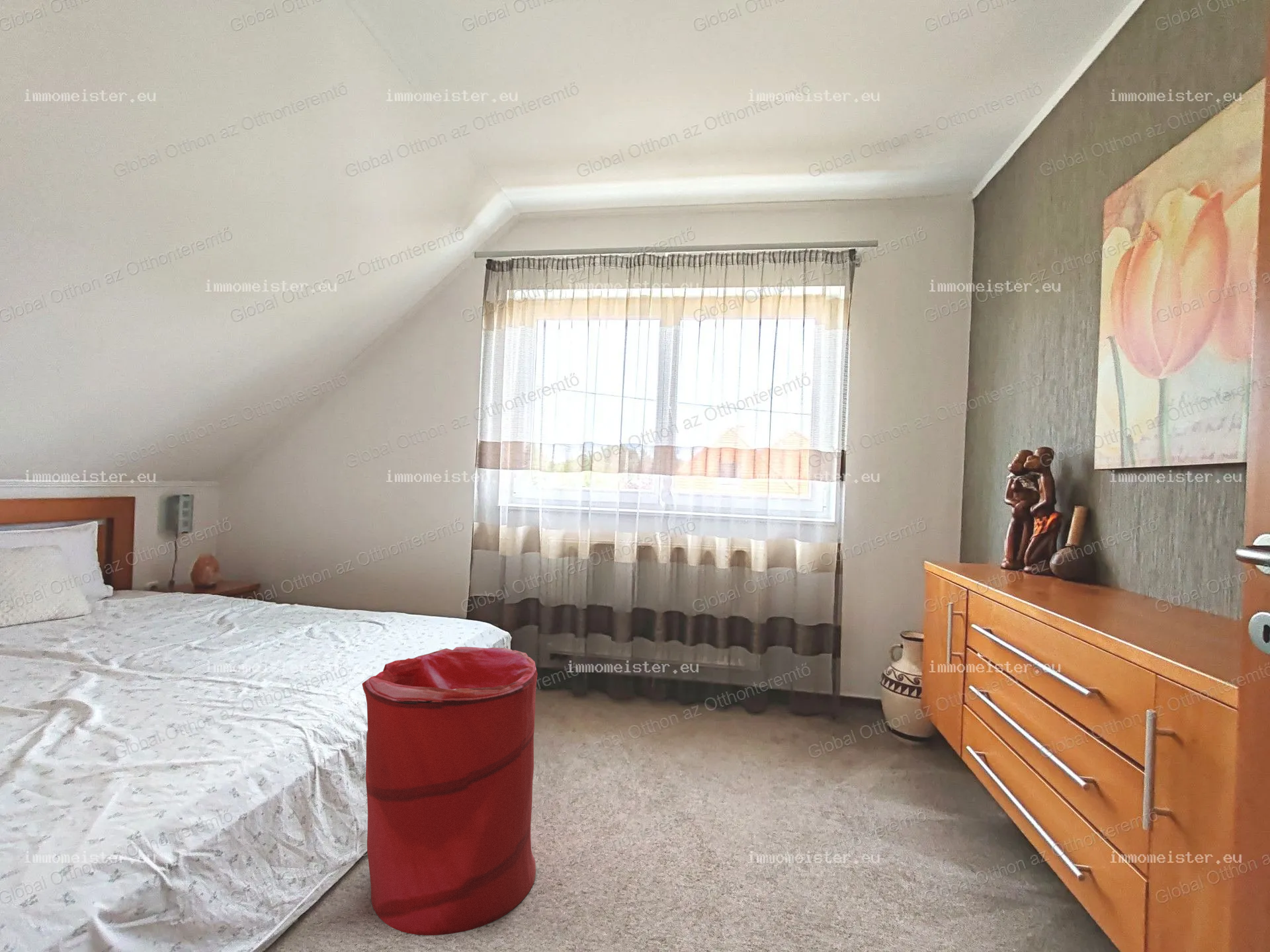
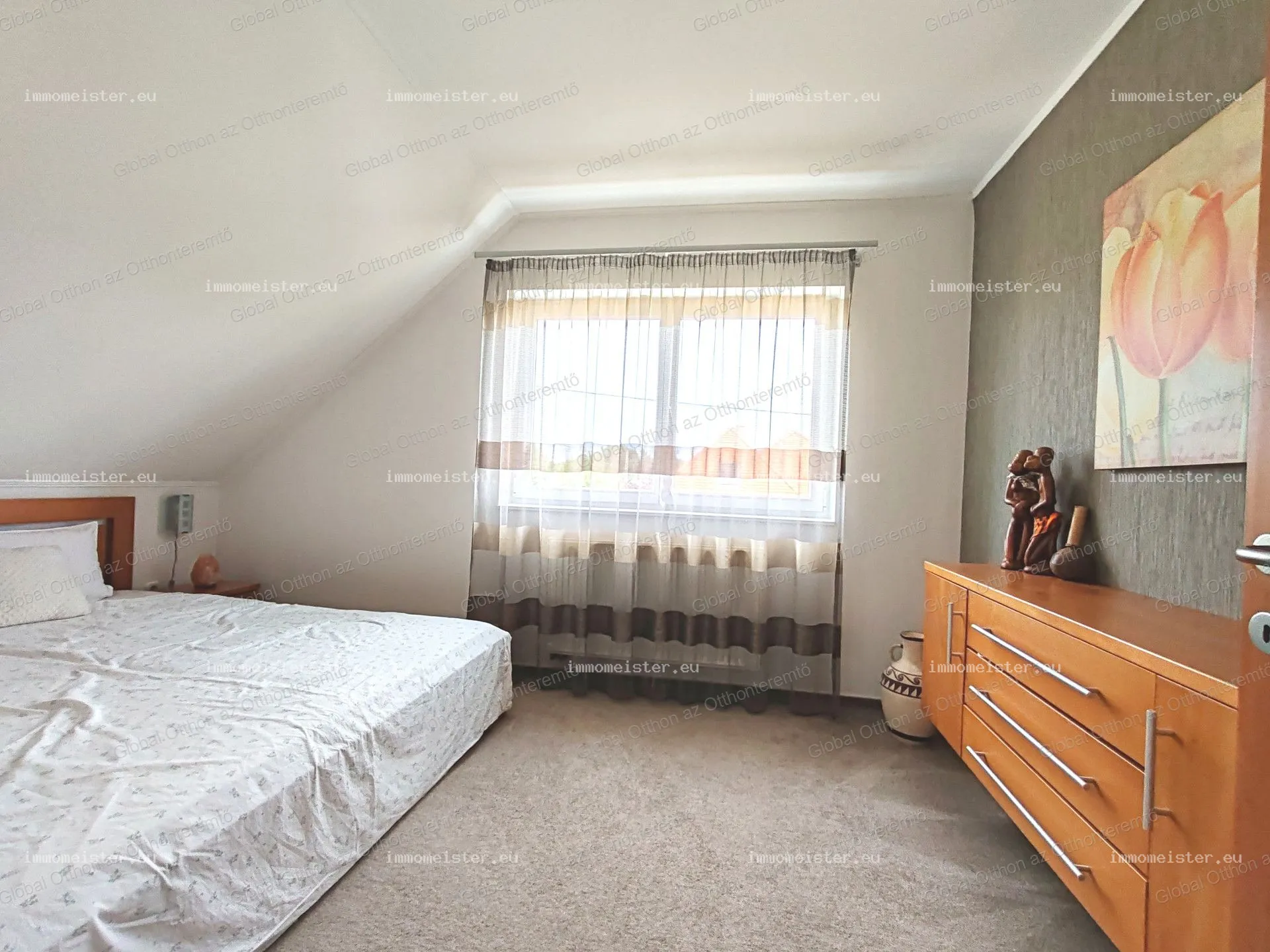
- laundry hamper (451, 771)
